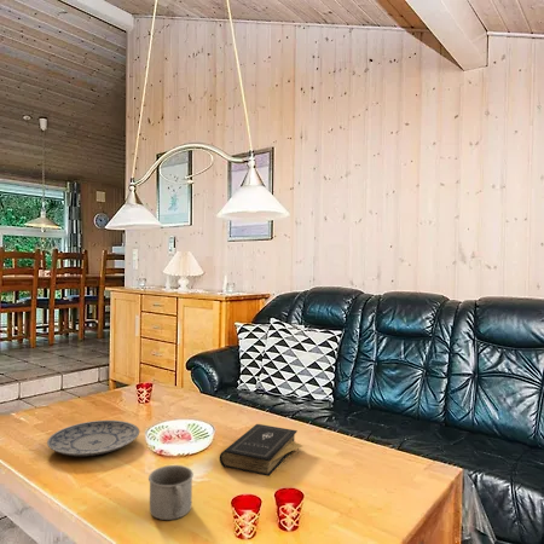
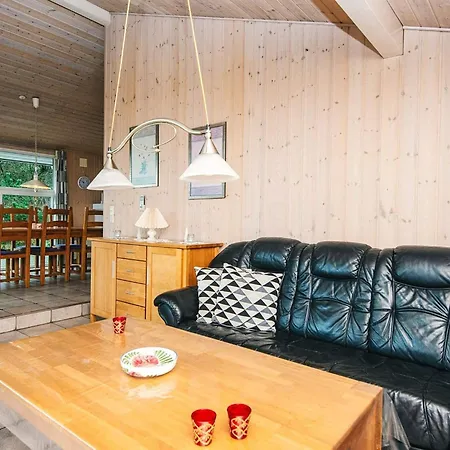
- plate (94, 439)
- book (265, 447)
- mug (172, 492)
